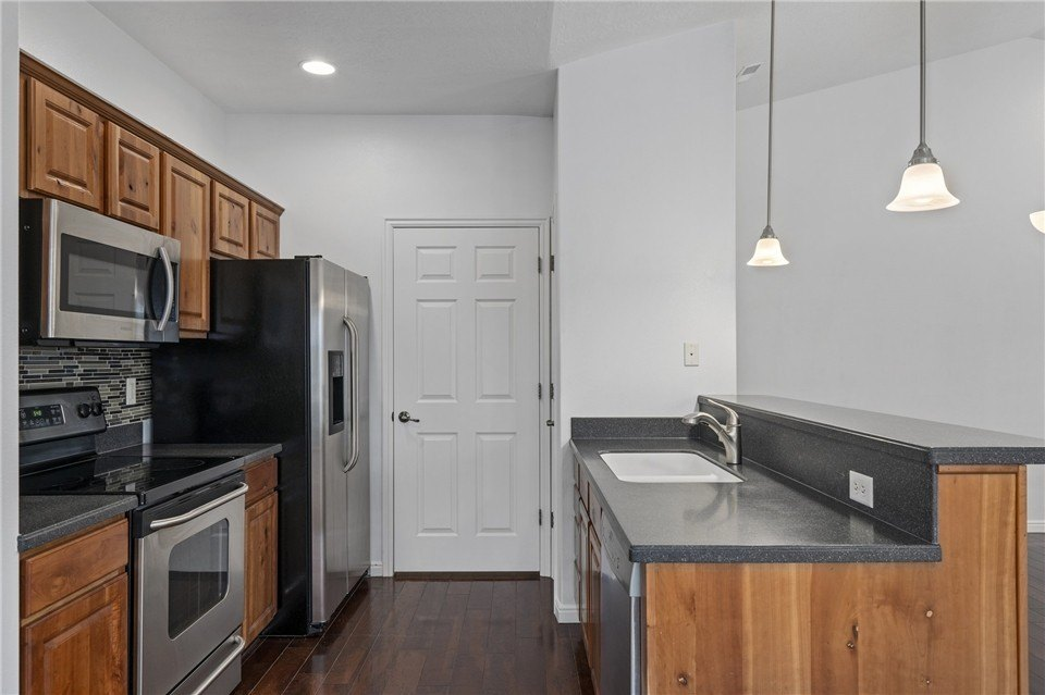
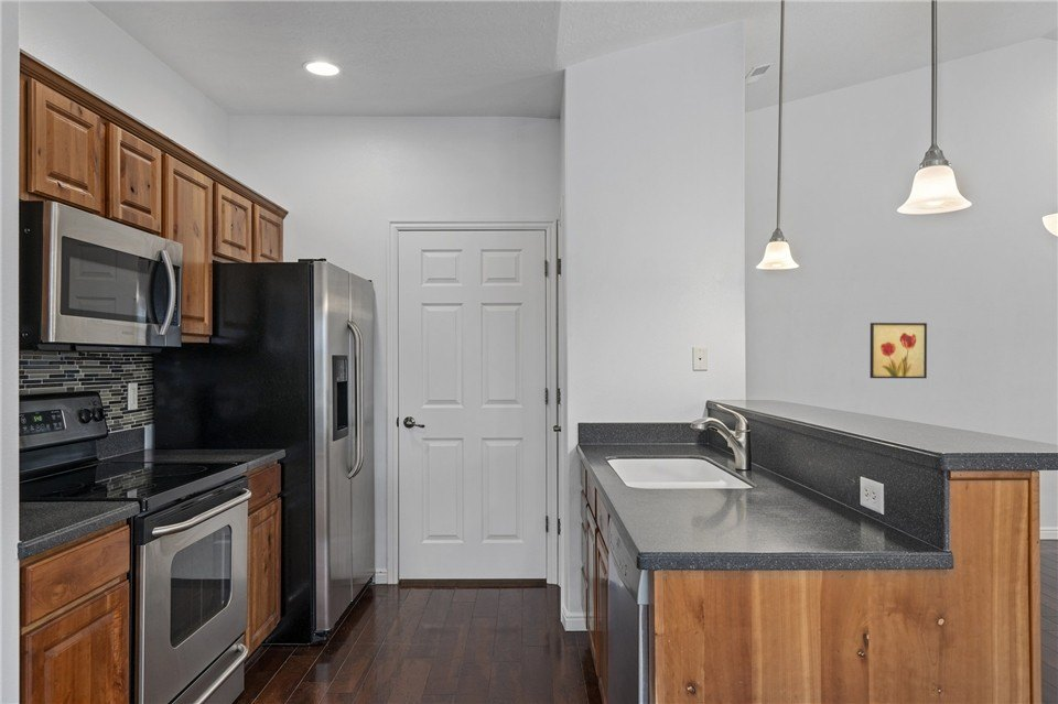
+ wall art (897, 350)
